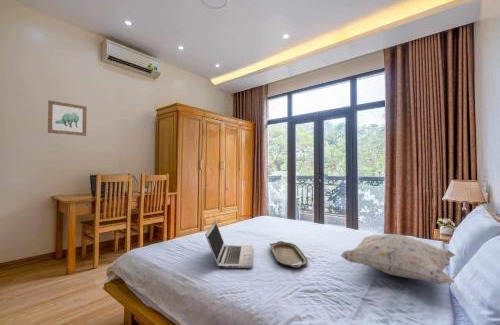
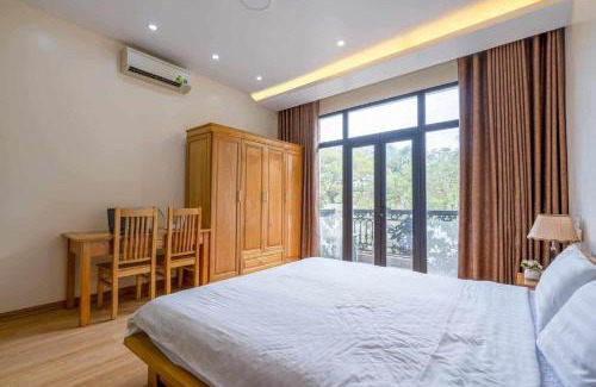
- serving tray (287, 254)
- decorative pillow (398, 254)
- wall art (68, 119)
- laptop (231, 245)
